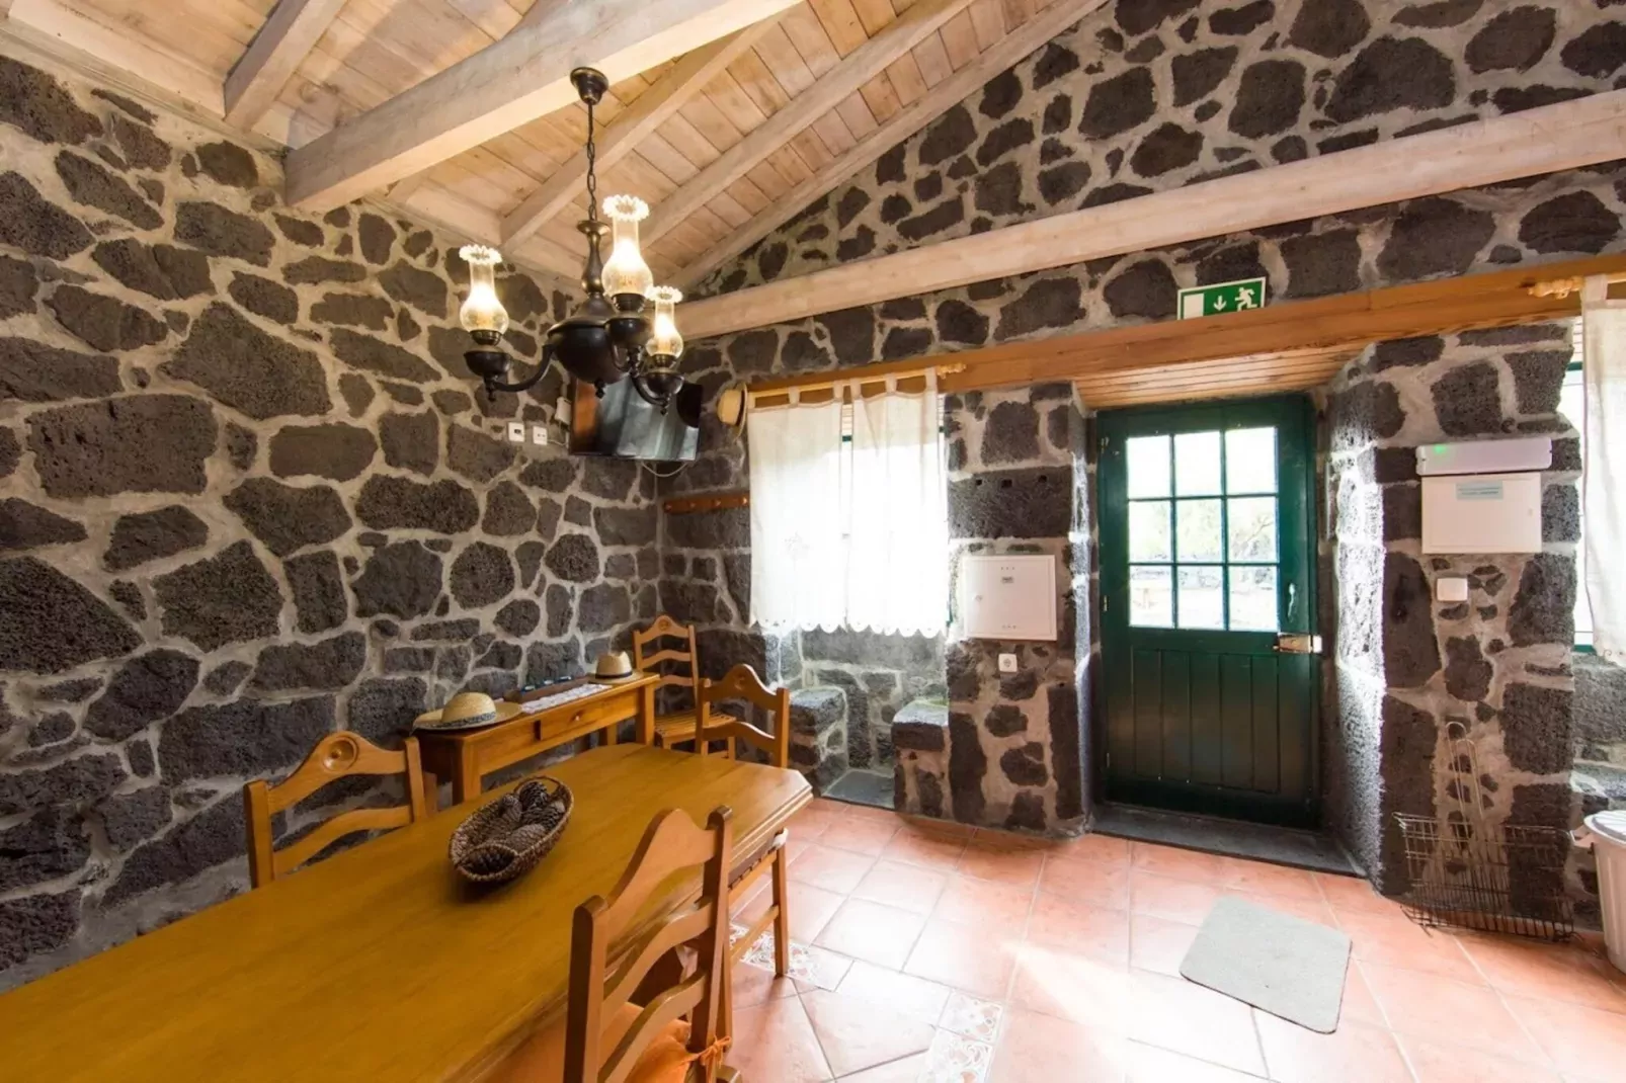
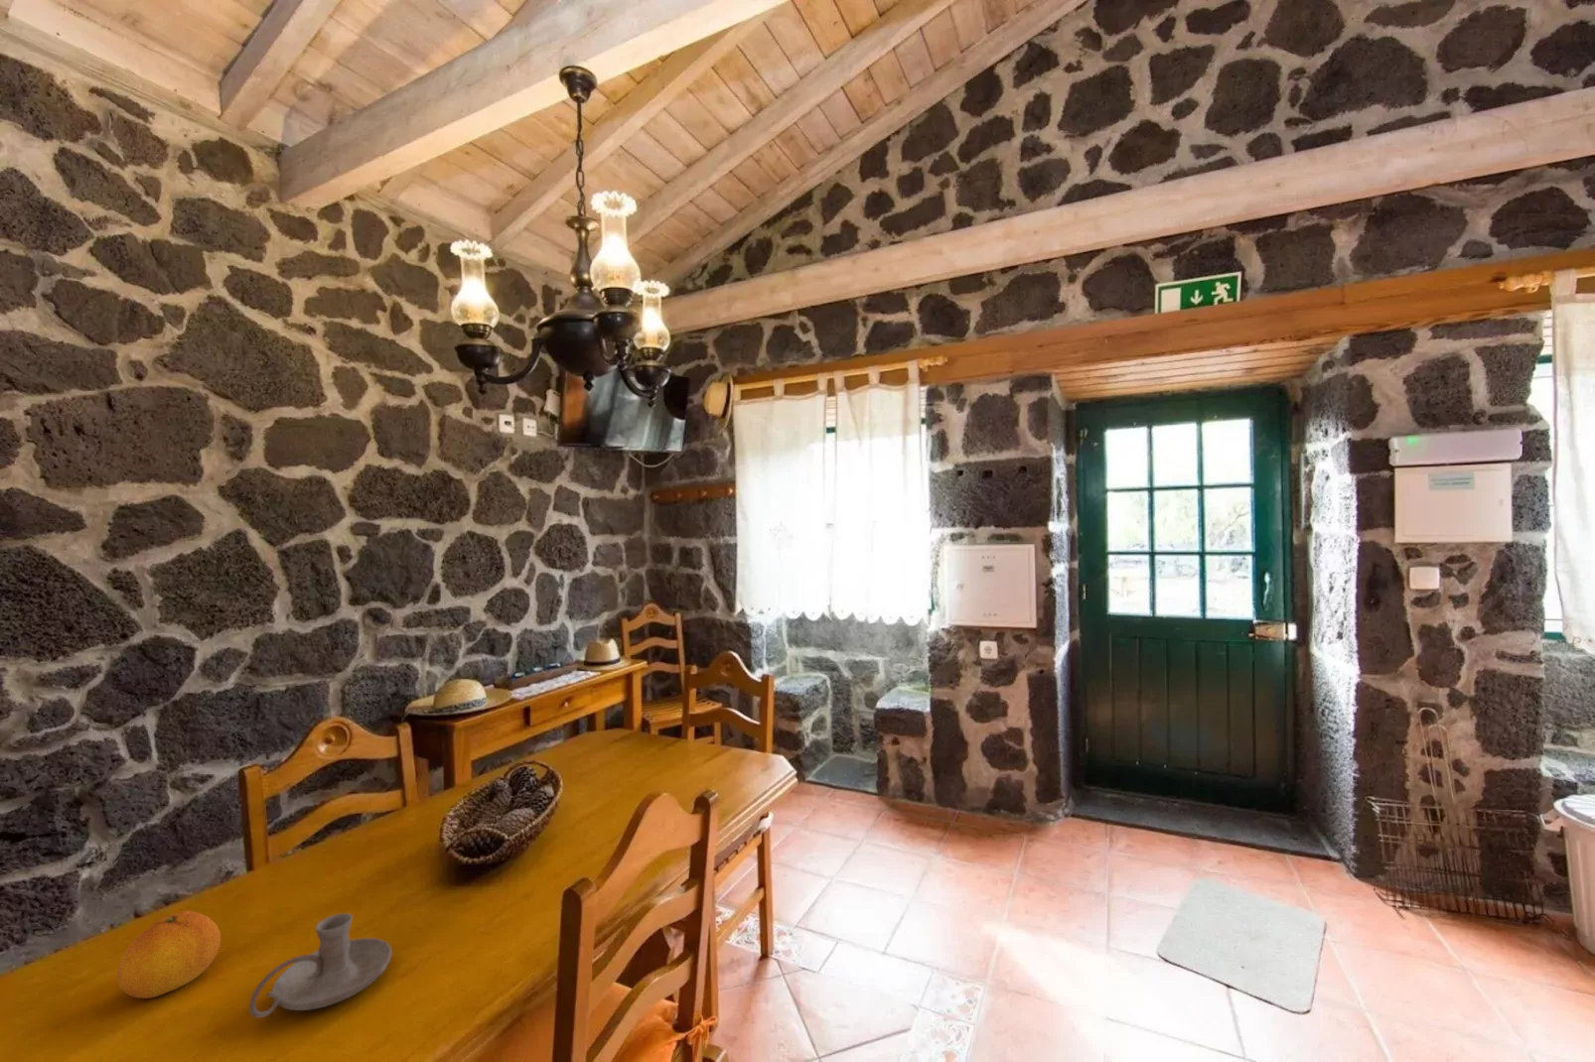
+ candle holder (321, 960)
+ fruit (171, 949)
